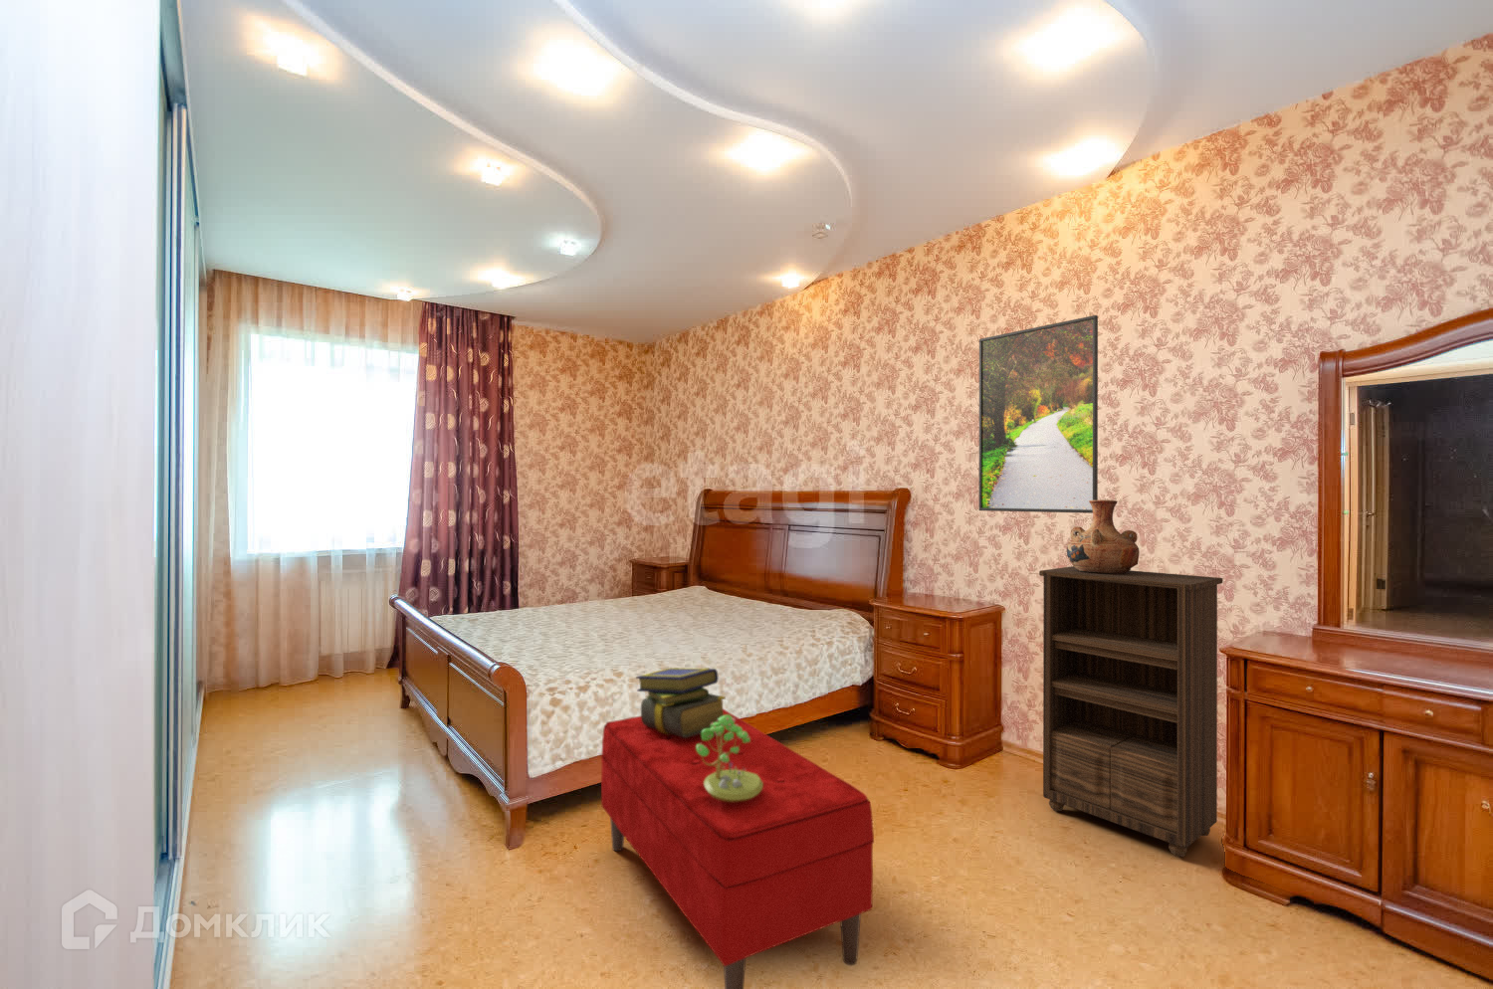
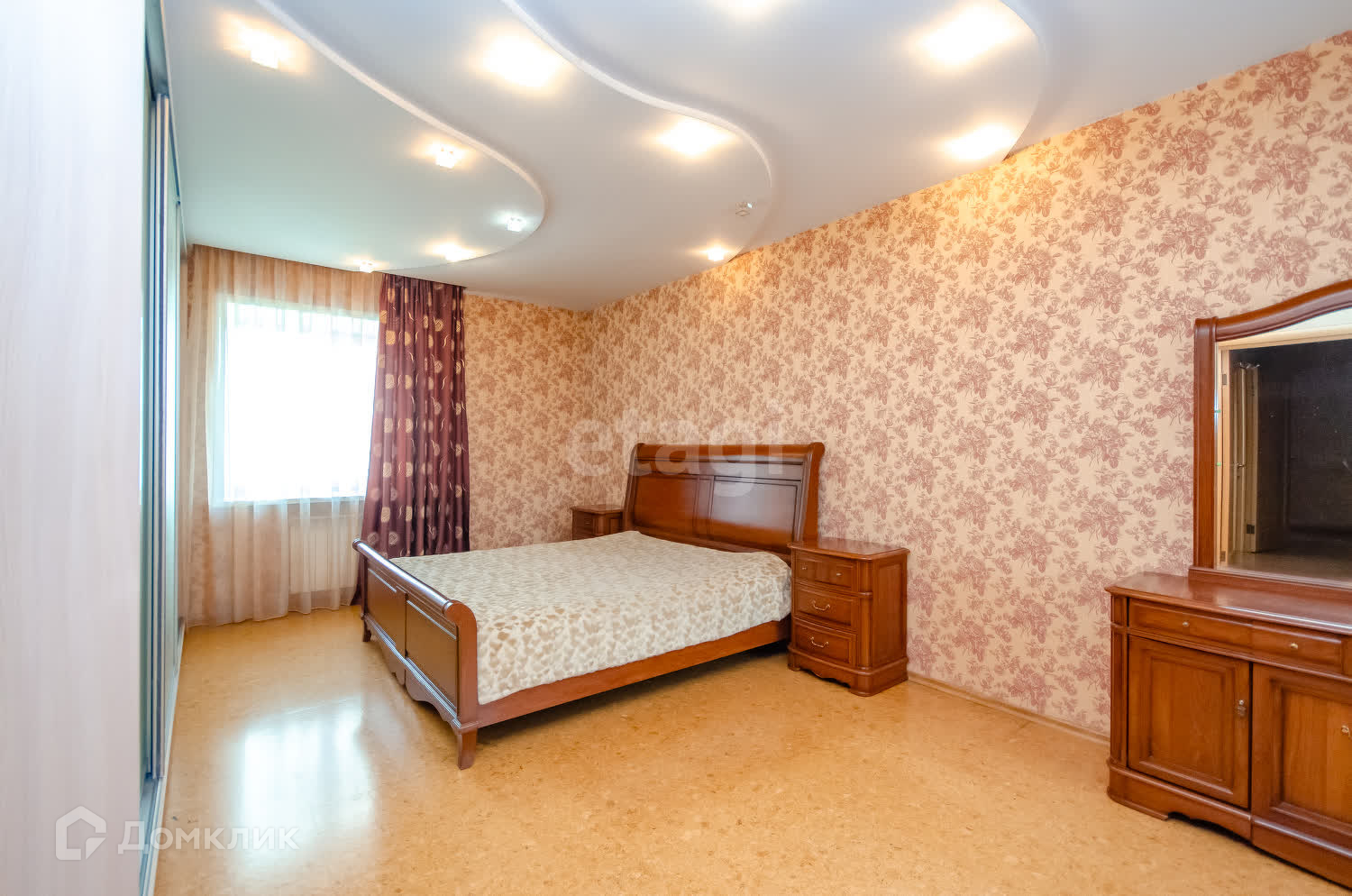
- vase (1102, 534)
- bookshelf (1126, 698)
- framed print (1034, 419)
- stack of books (680, 700)
- potted flower (750, 741)
- bench (718, 825)
